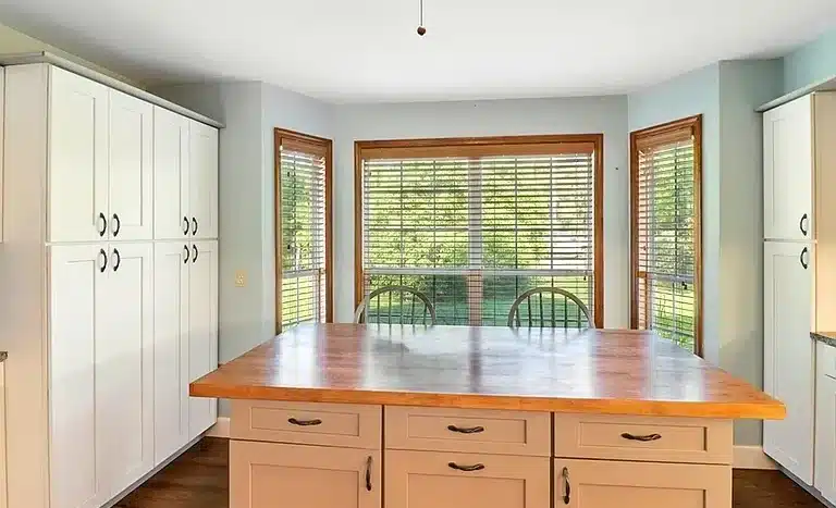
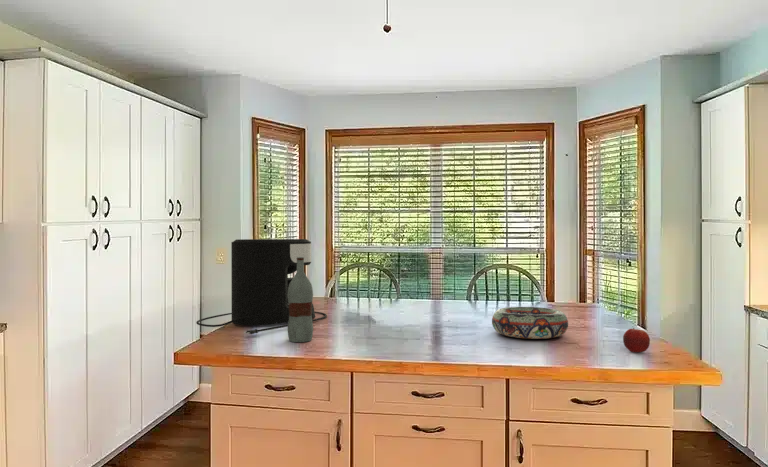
+ fruit (636, 340)
+ bottle (300, 298)
+ decorative bowl (529, 322)
+ coffee maker (262, 279)
